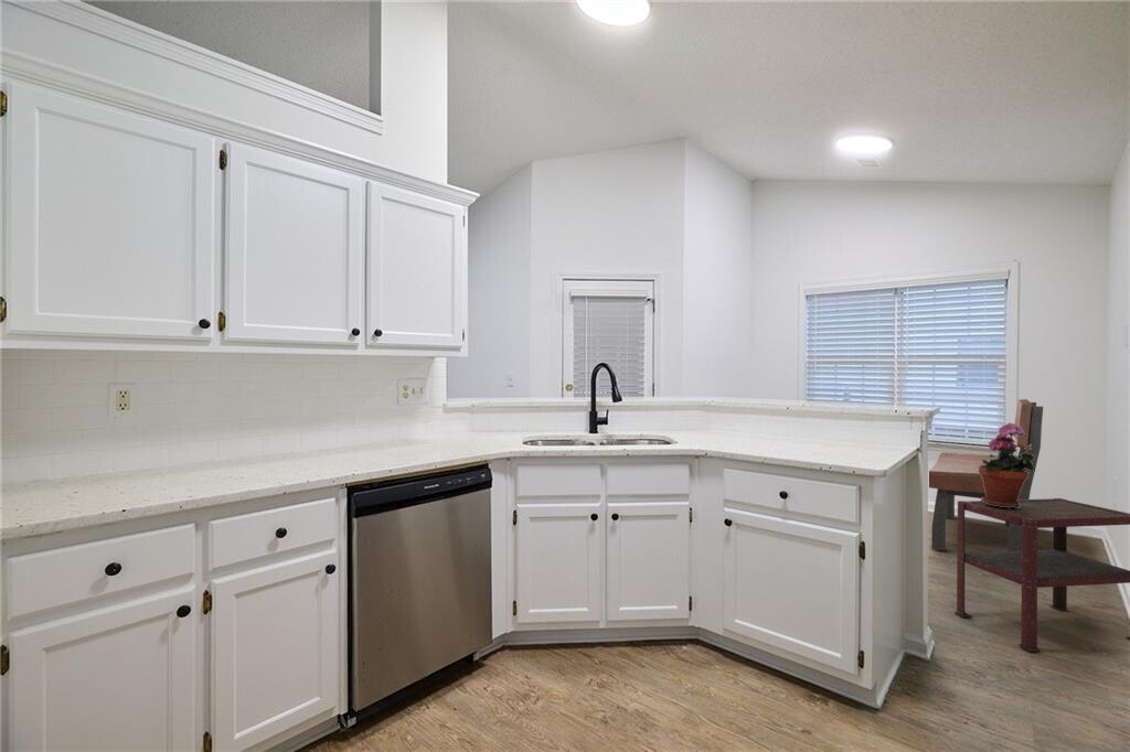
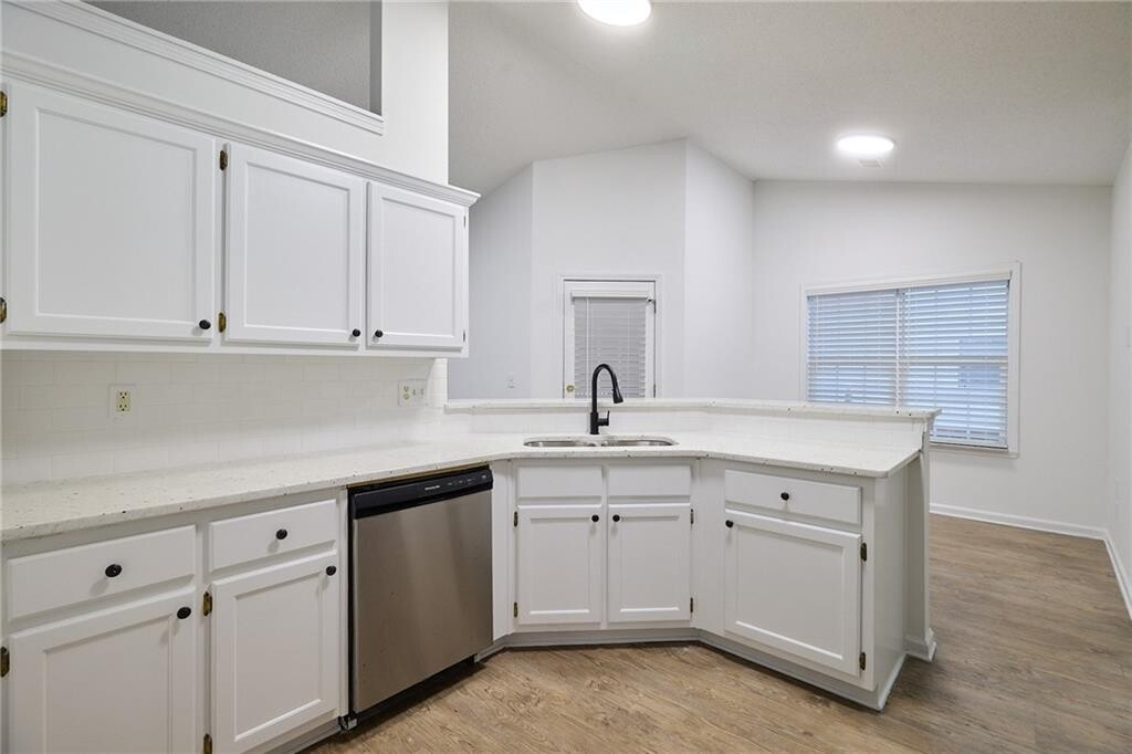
- potted plant (1003, 464)
- bench (983, 464)
- side table (1045, 567)
